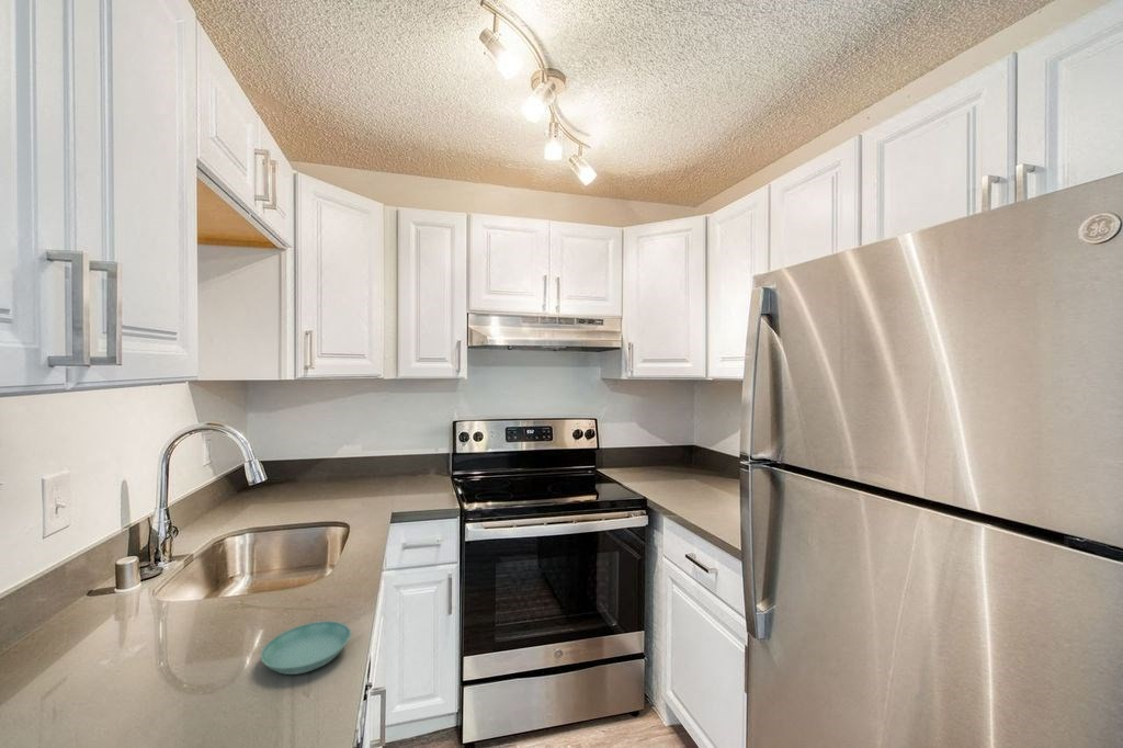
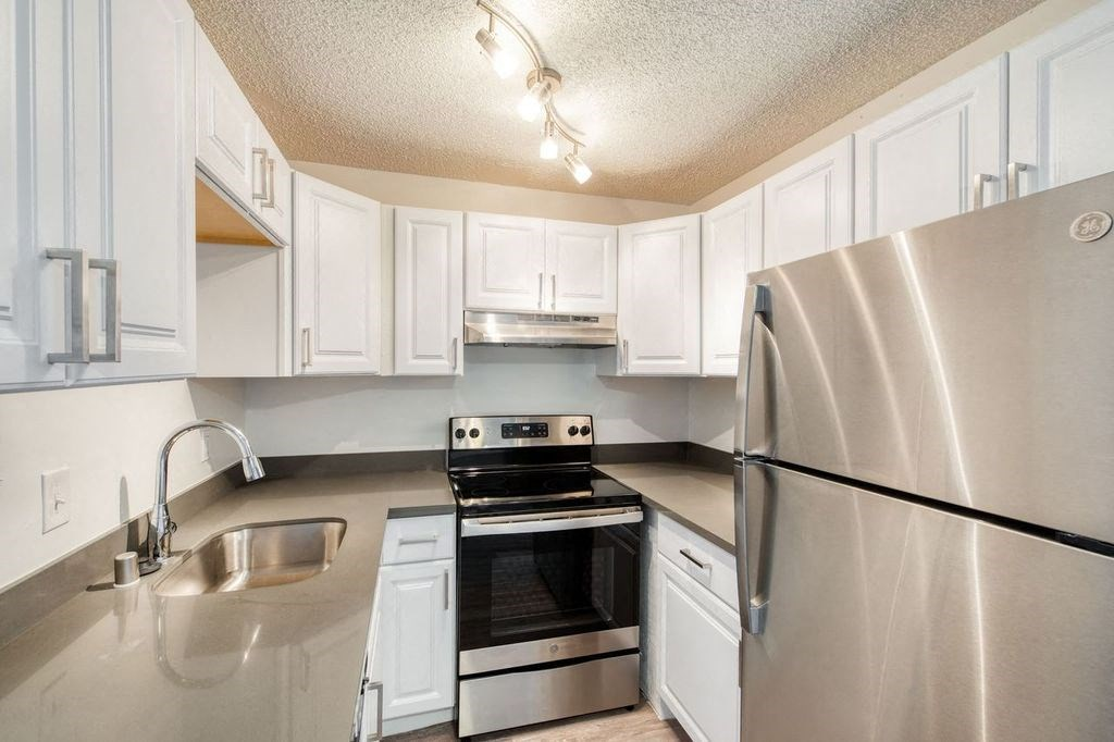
- saucer (307, 648)
